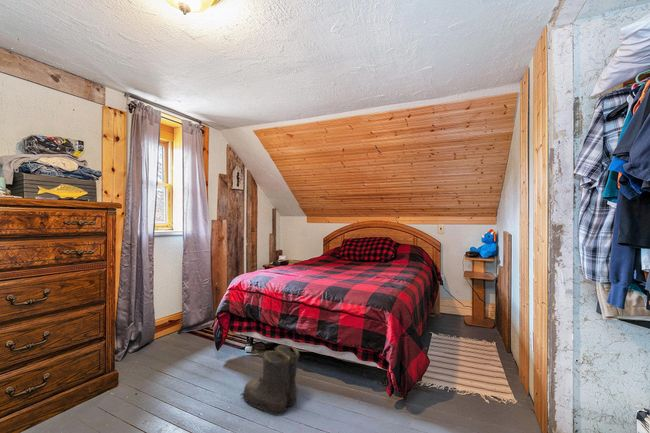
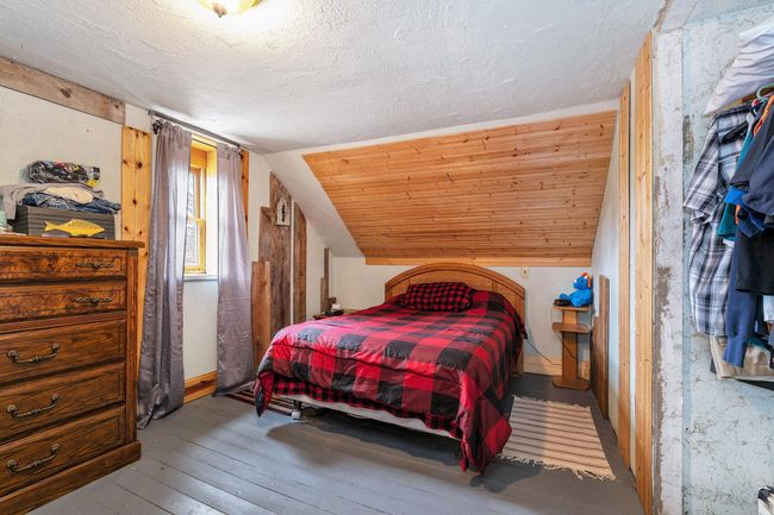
- boots (271, 373)
